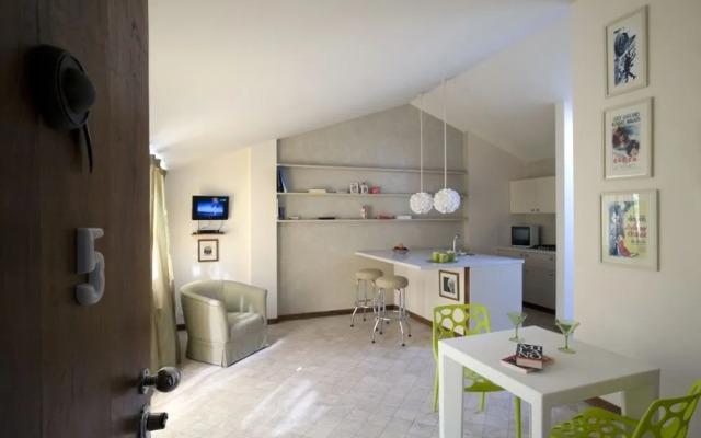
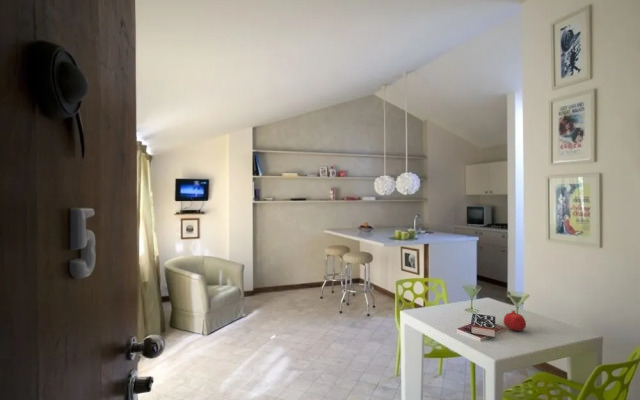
+ fruit (514, 320)
